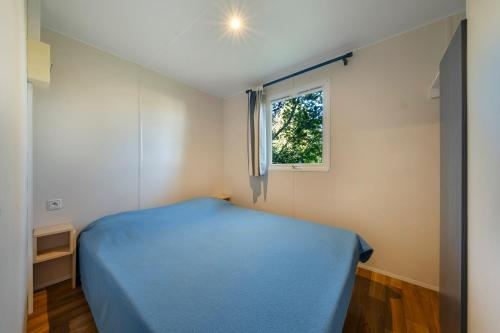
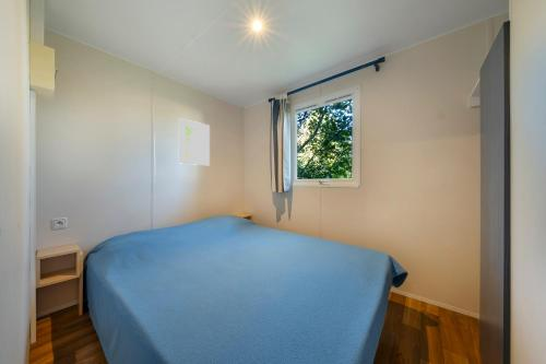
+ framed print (194, 143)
